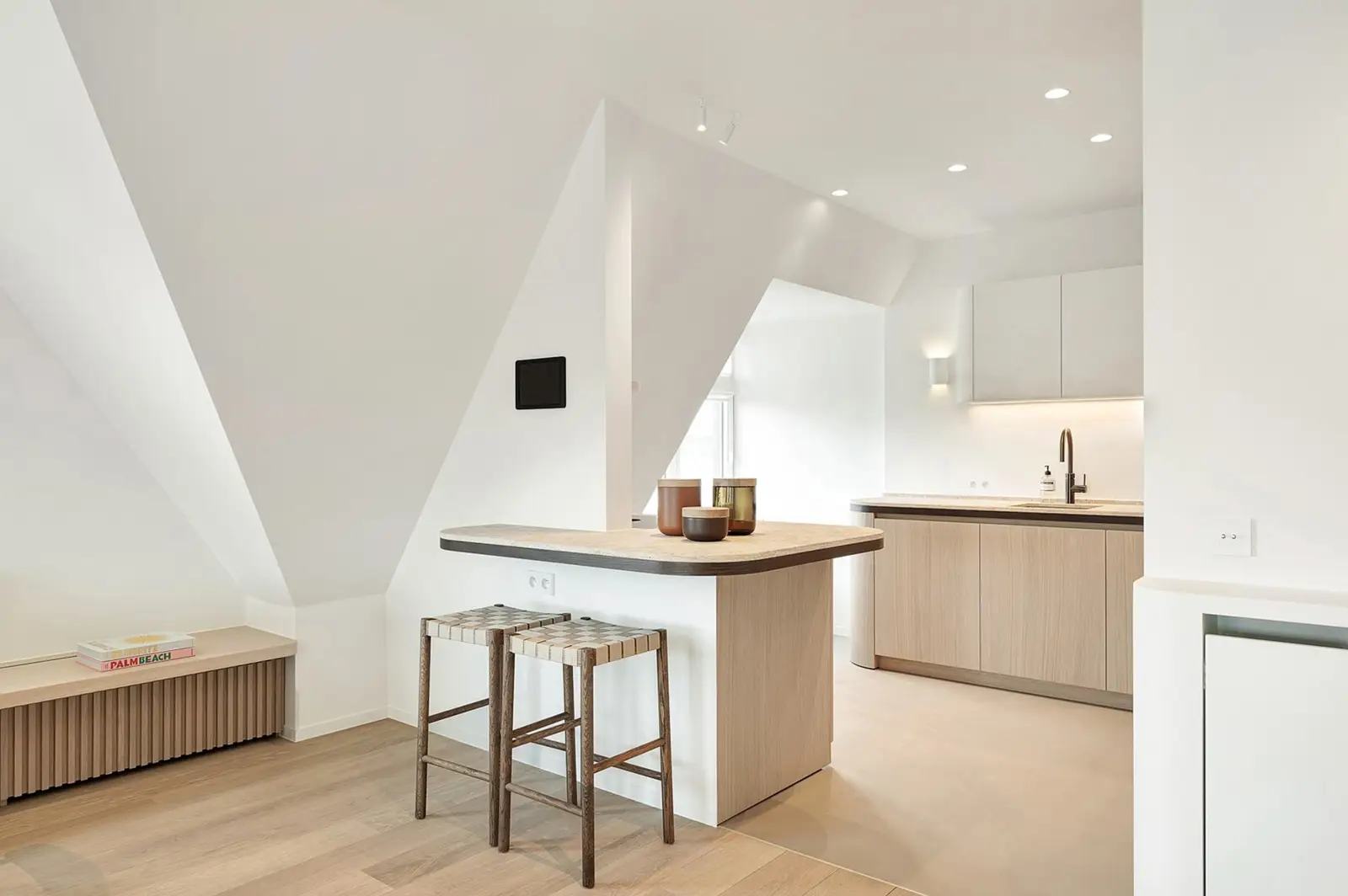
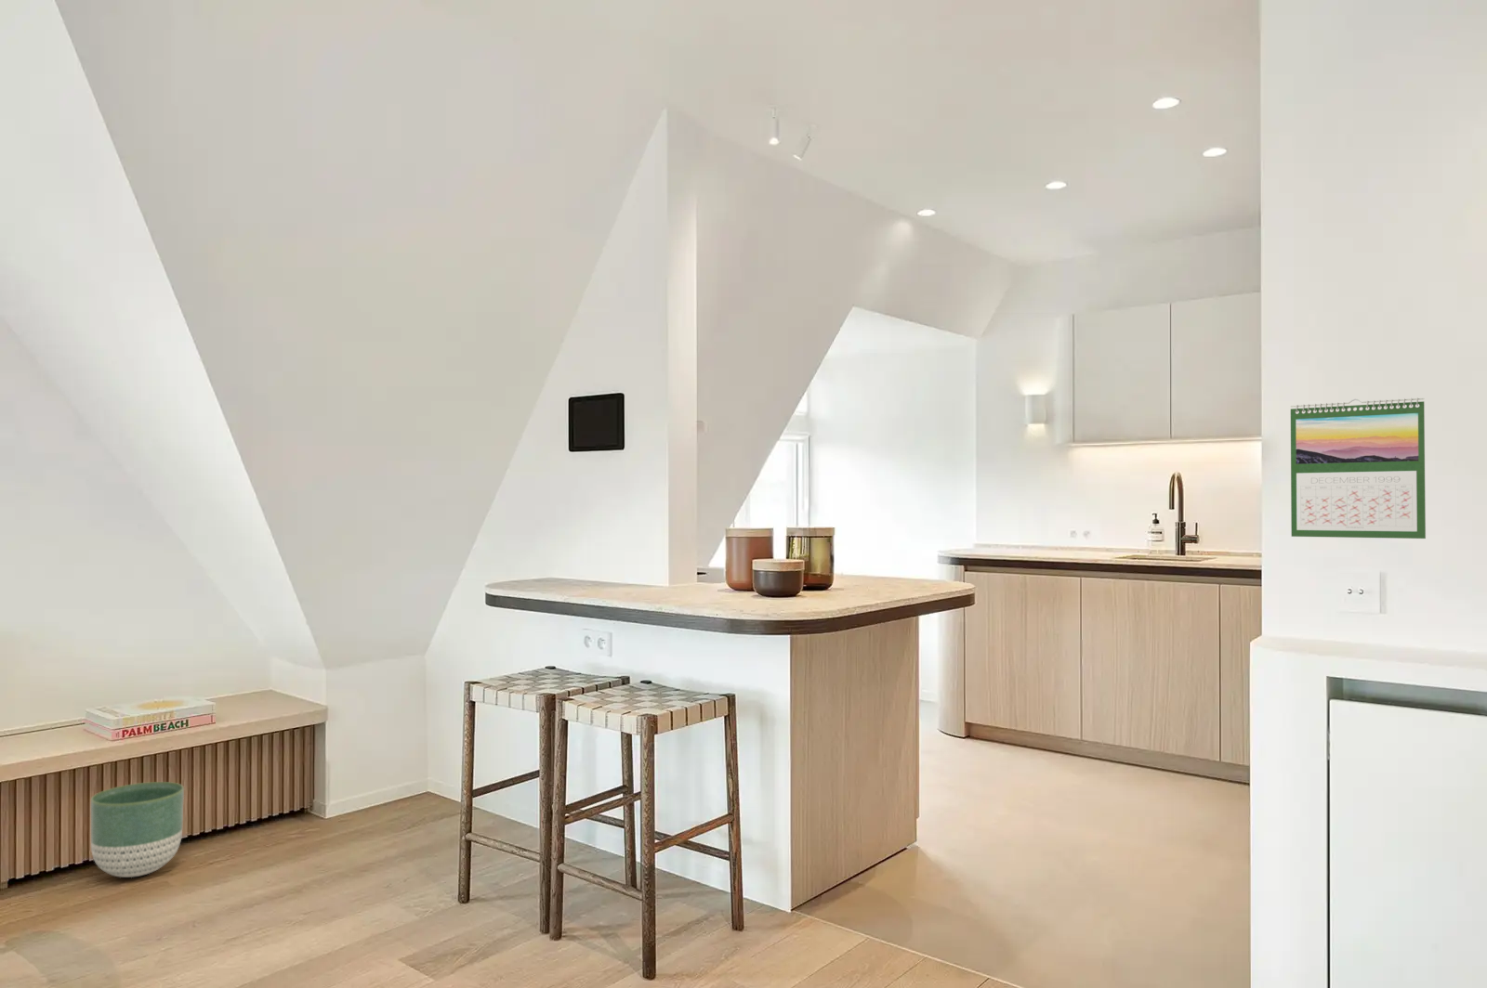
+ calendar (1355, 468)
+ planter (138, 833)
